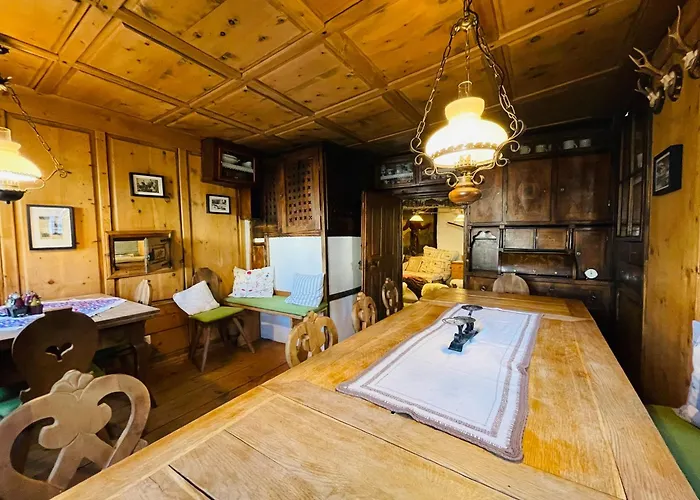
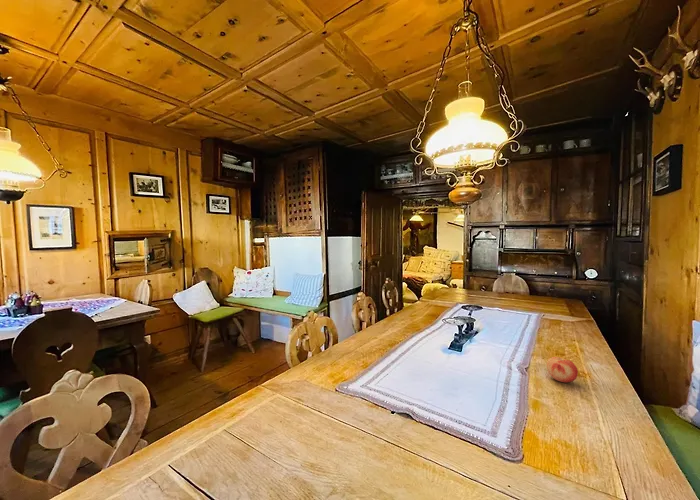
+ fruit (561, 369)
